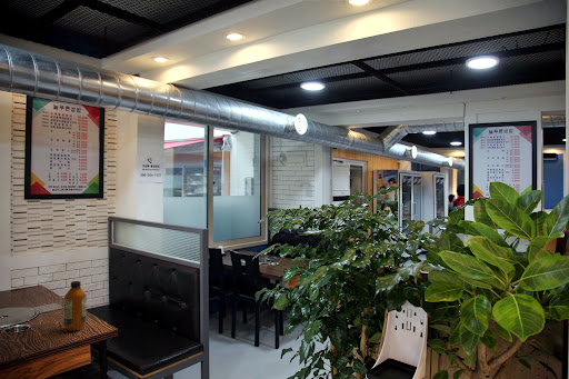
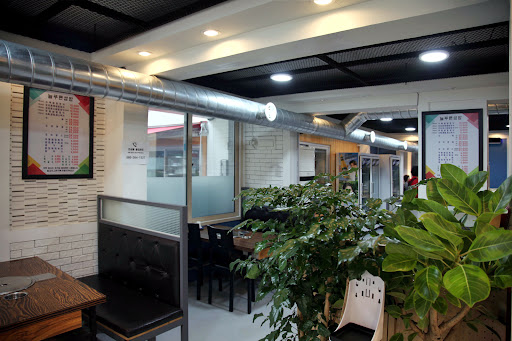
- bottle (74, 305)
